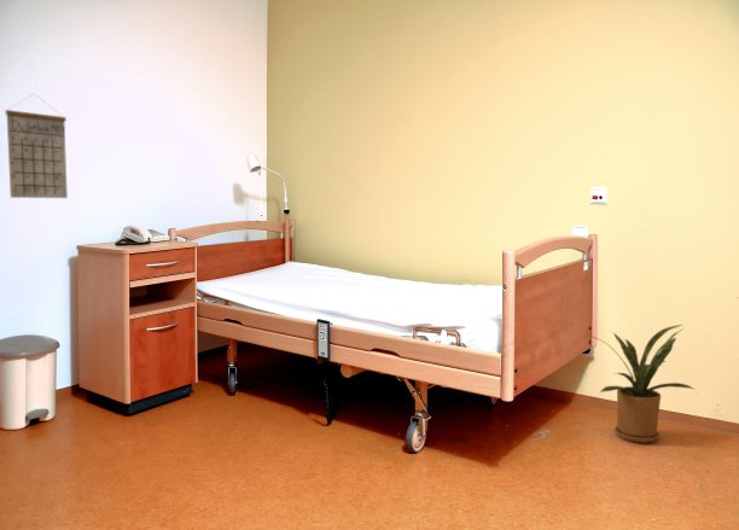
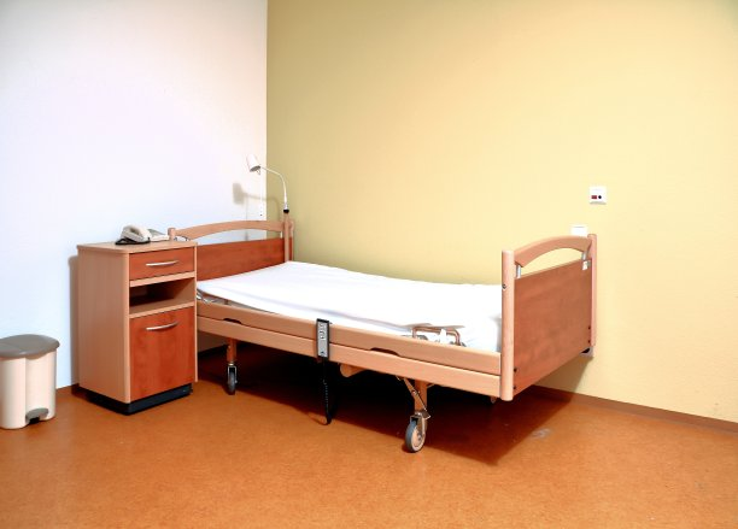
- calendar (37, 145)
- house plant (638, 378)
